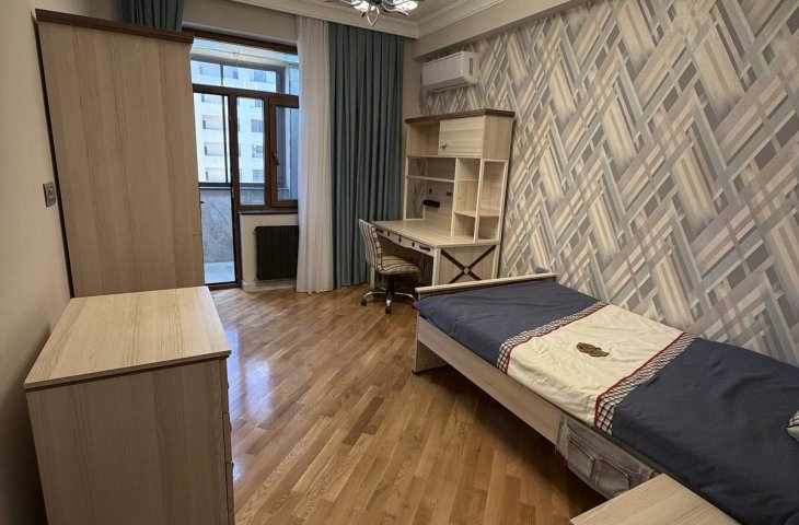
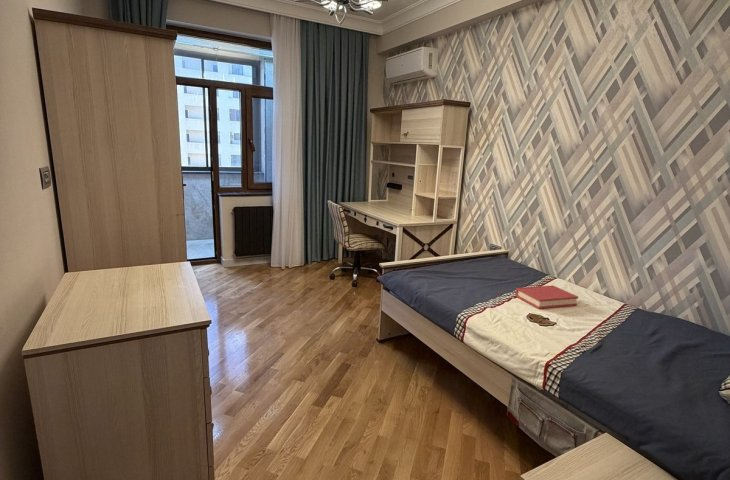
+ hardback book (545, 296)
